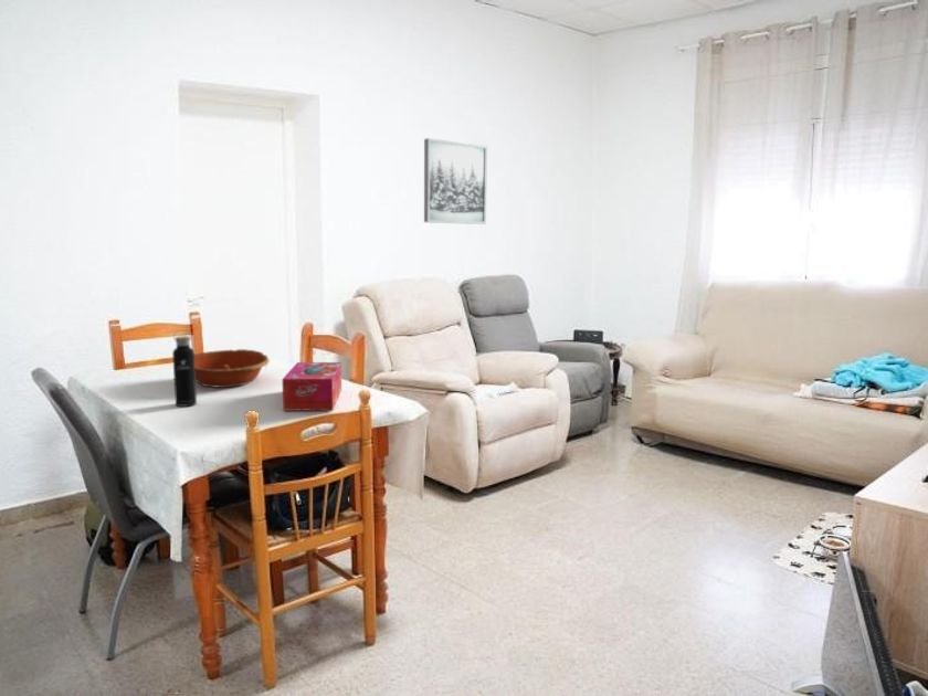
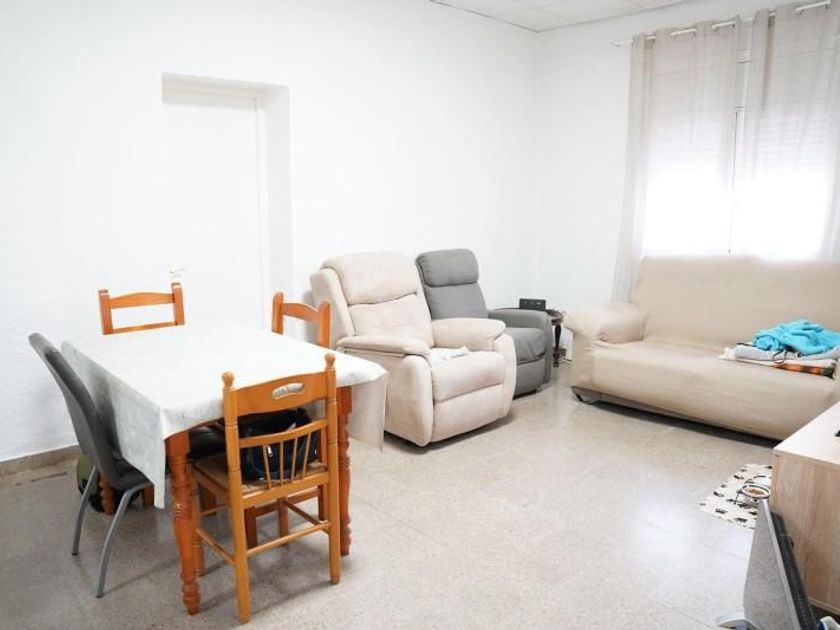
- tissue box (314, 384)
- water bottle (183, 367)
- bowl (225, 369)
- wall art (456, 182)
